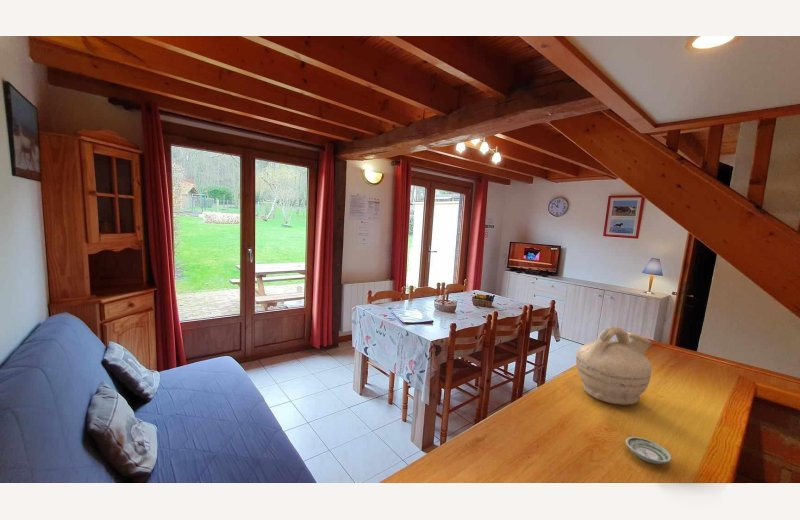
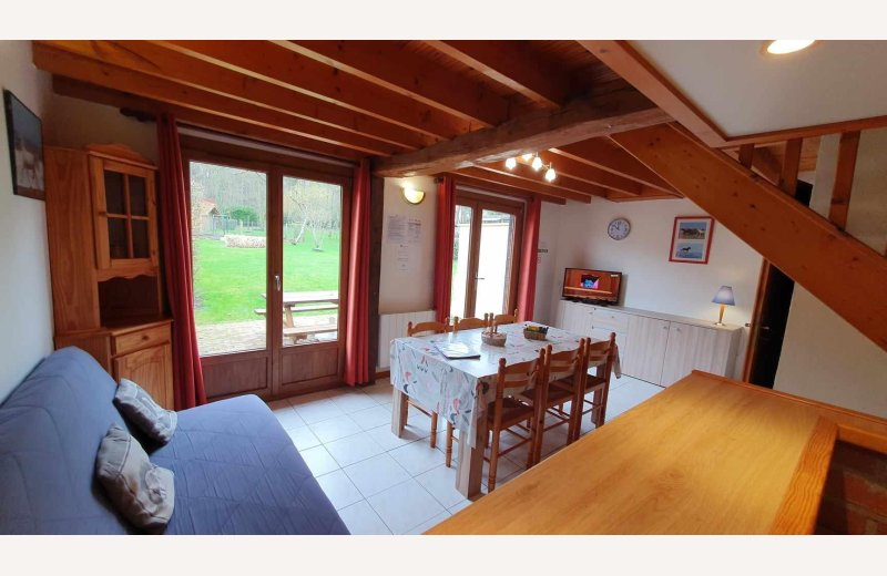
- saucer (647, 452)
- teapot (616, 361)
